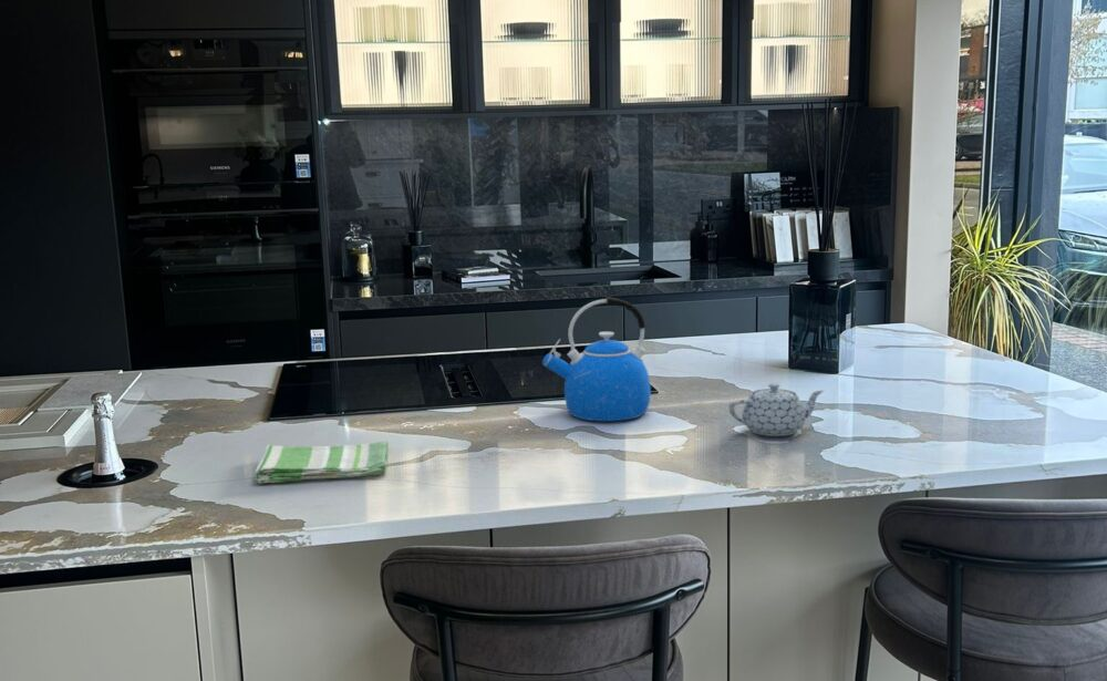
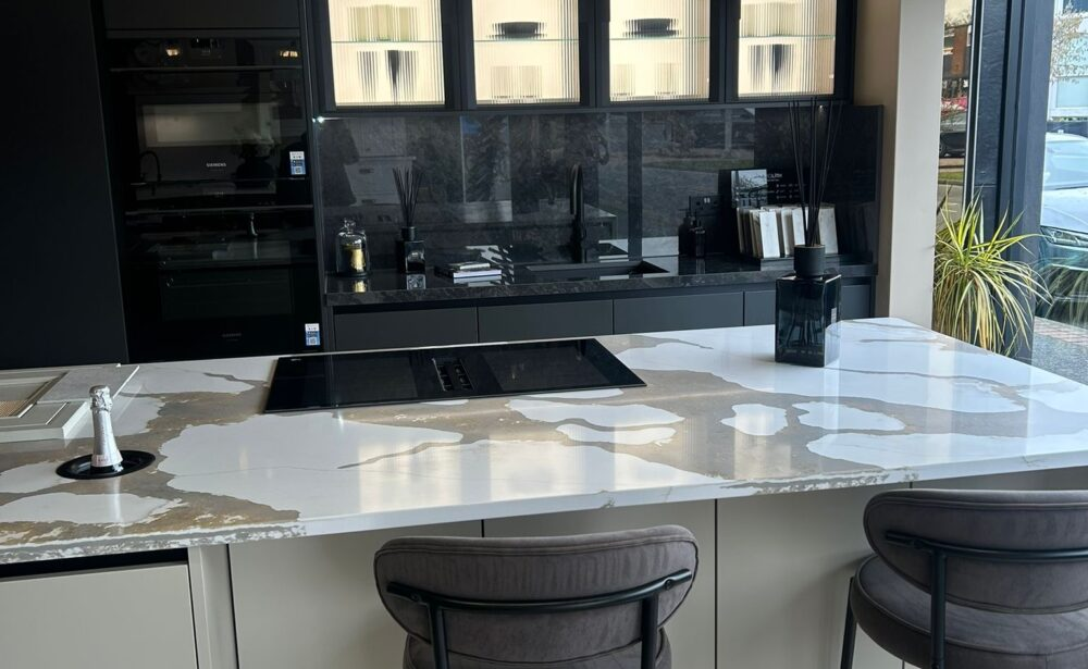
- dish towel (324, 458)
- teapot (776, 407)
- kettle (596, 355)
